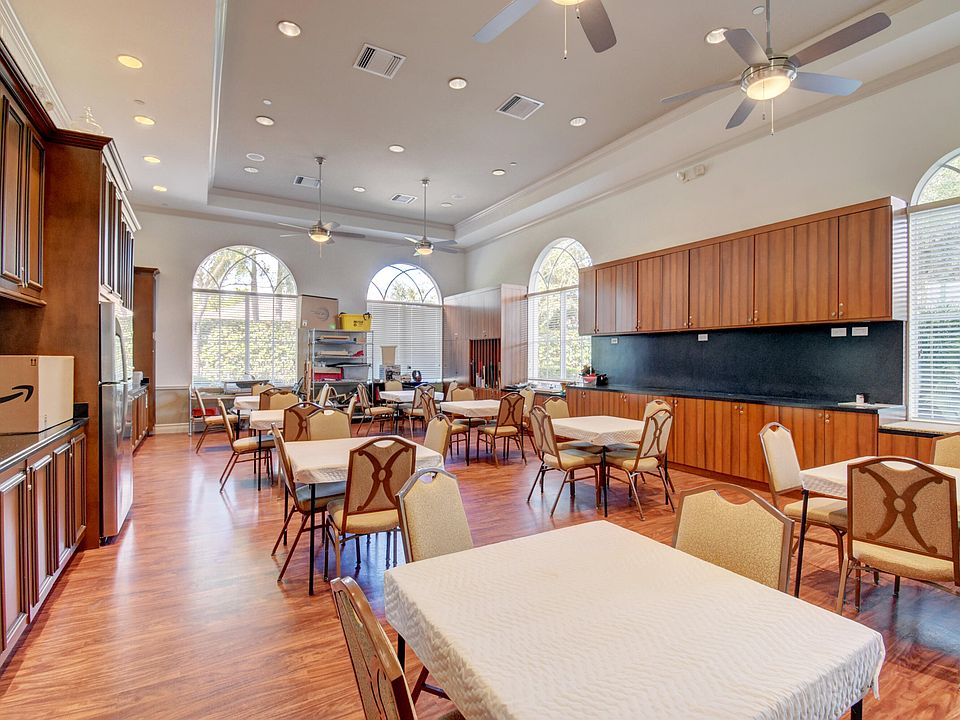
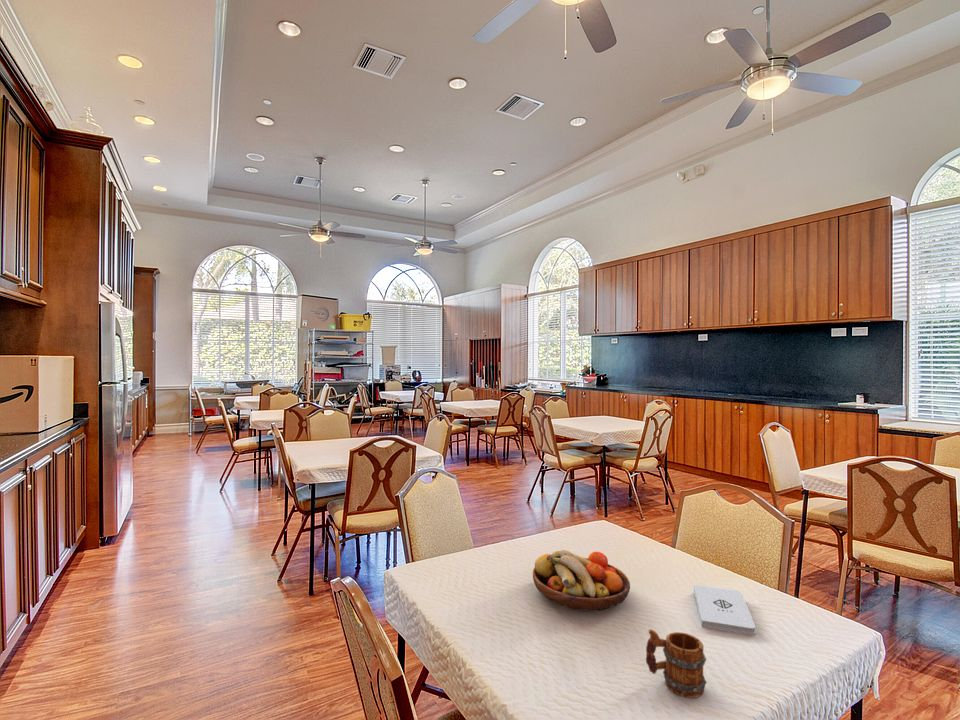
+ notepad (722, 608)
+ fruit bowl (580, 572)
+ mug (675, 659)
